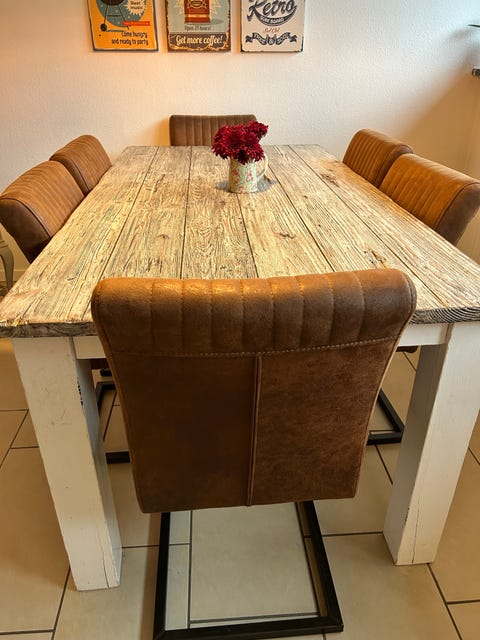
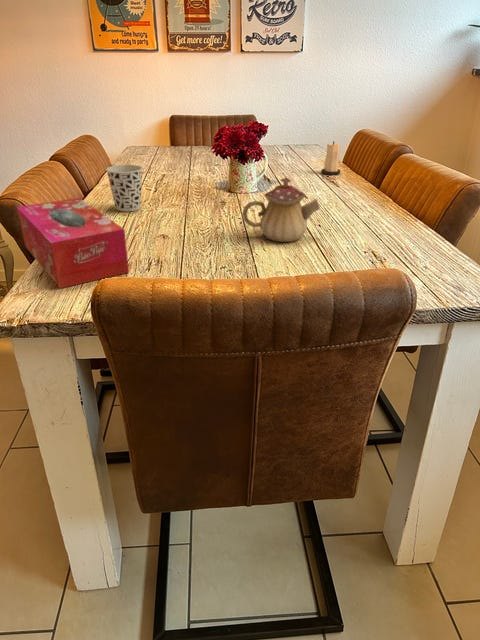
+ tissue box (70, 238)
+ teapot (280, 207)
+ cup (126, 188)
+ candle (332, 157)
